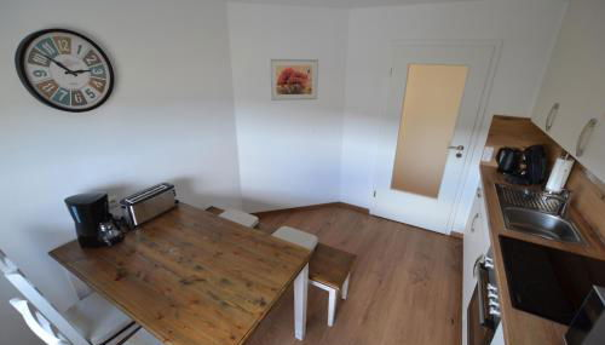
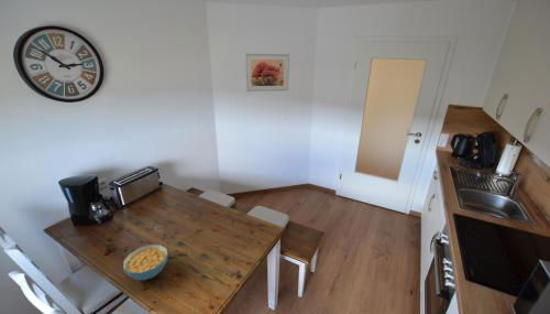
+ cereal bowl (147, 266)
